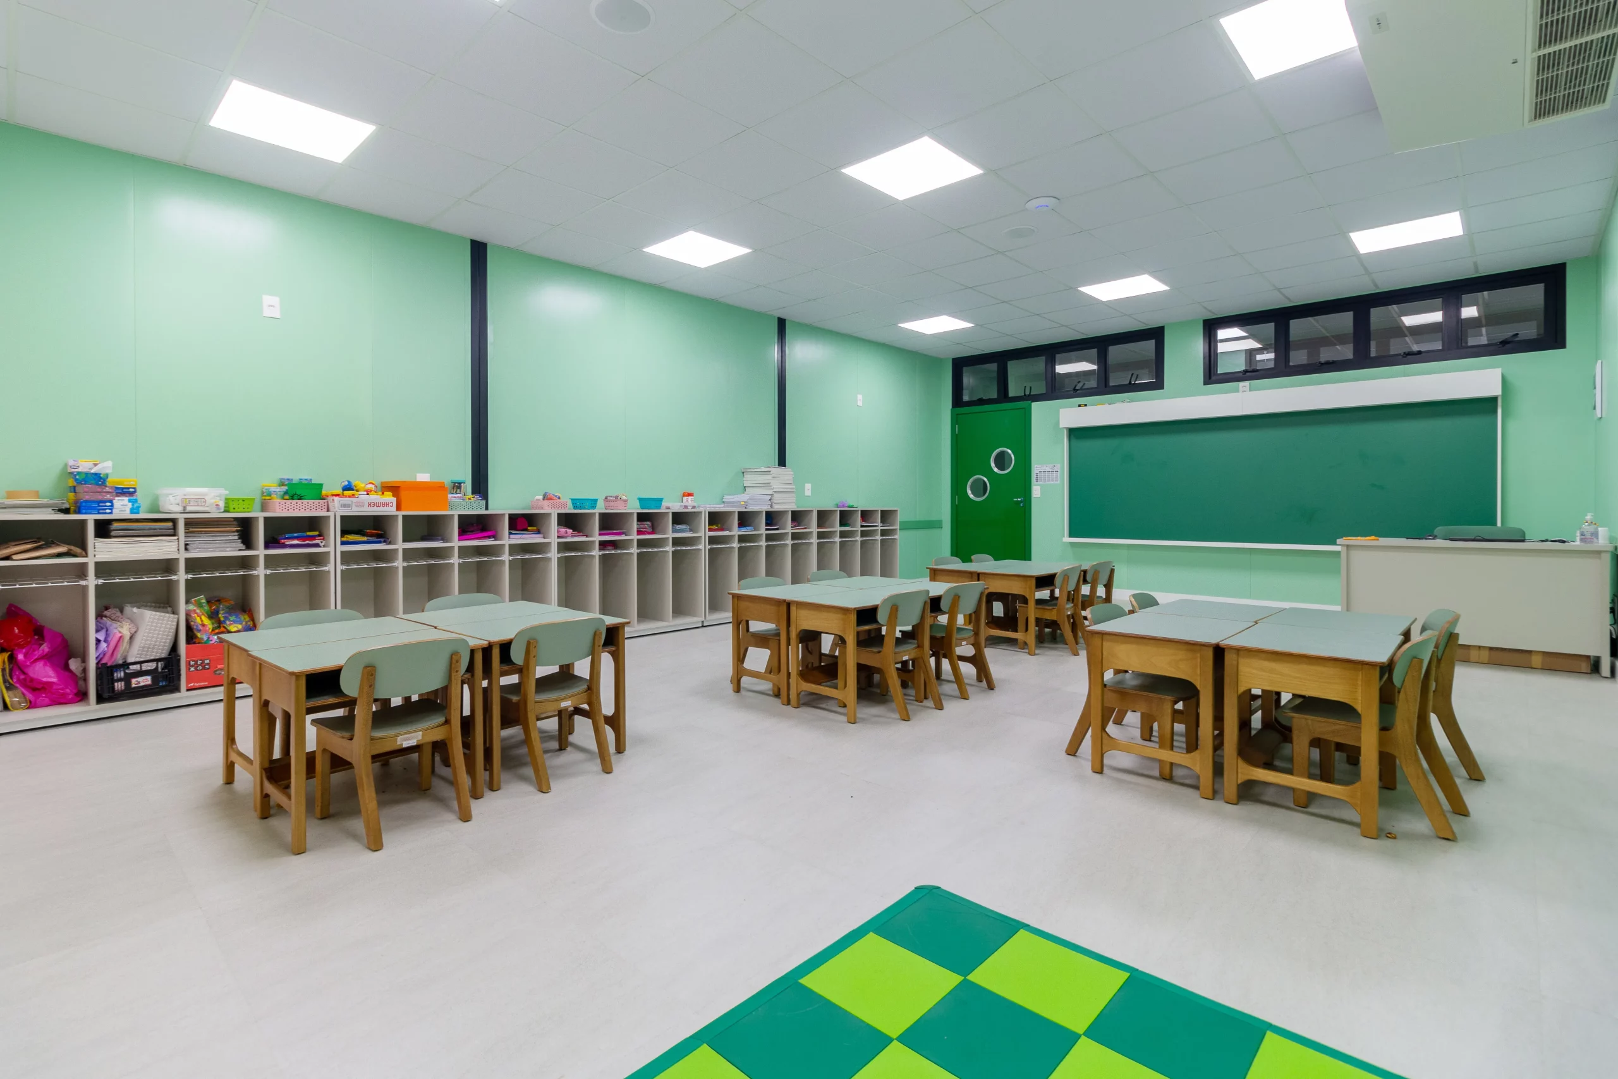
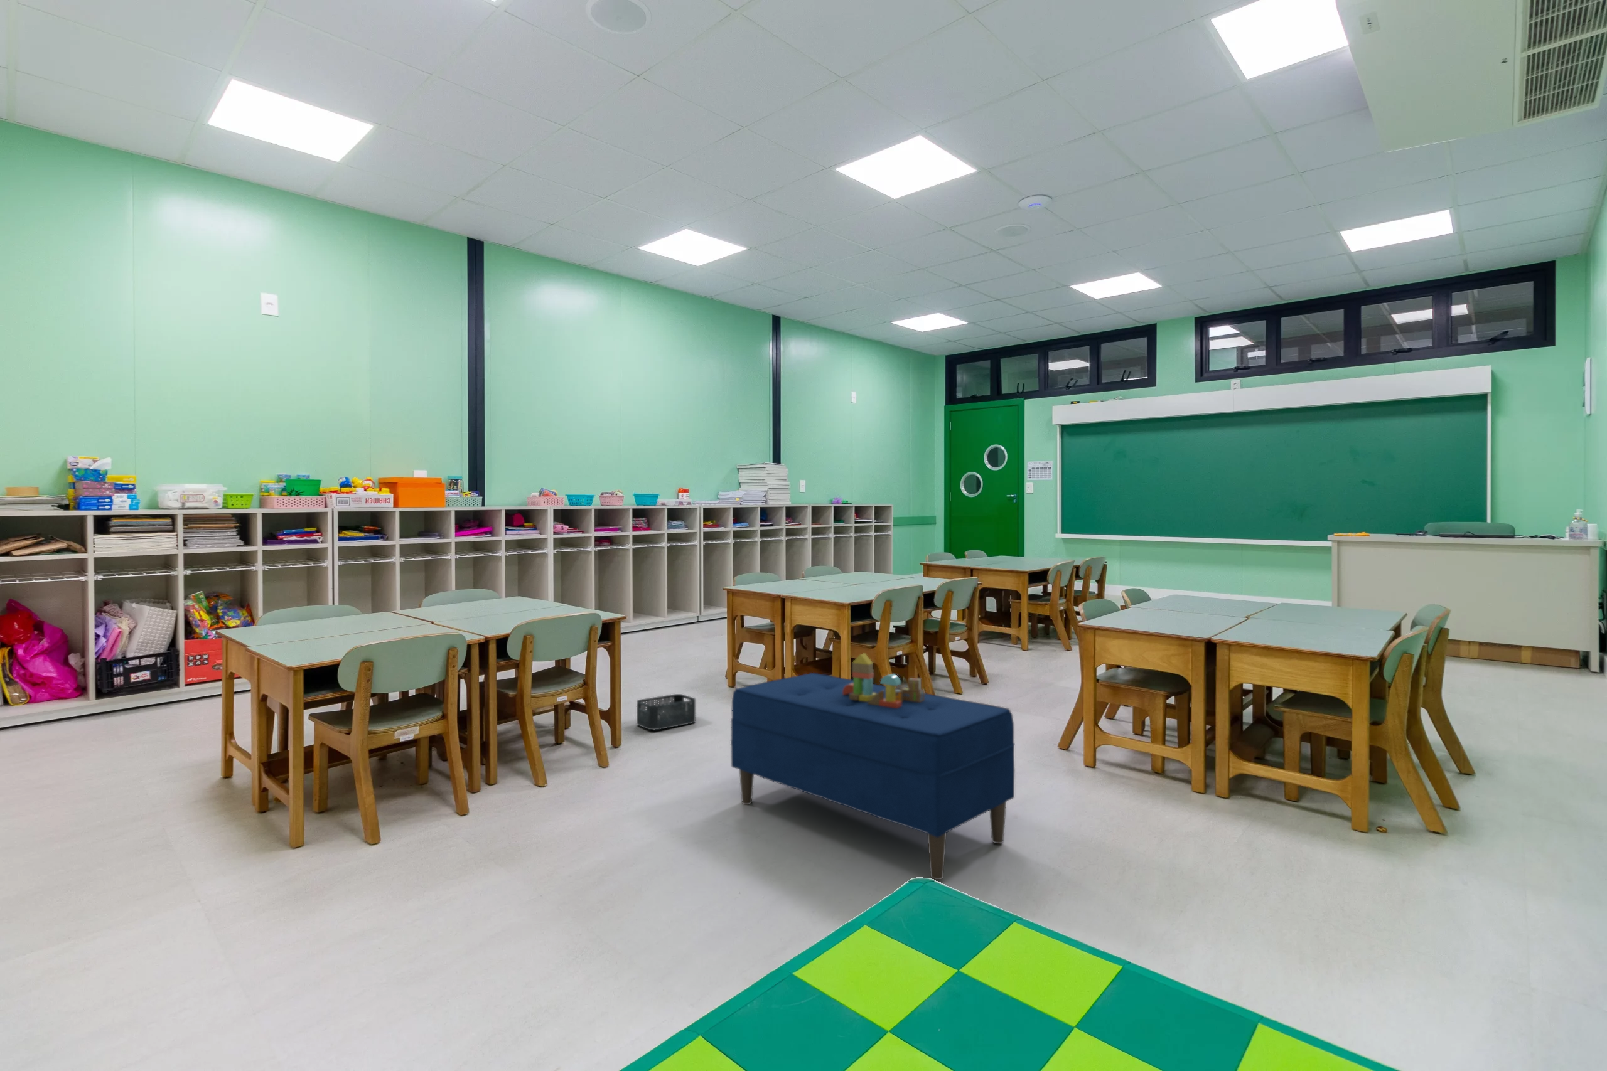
+ storage bin (666, 711)
+ bench (863, 759)
+ toy blocks (873, 677)
